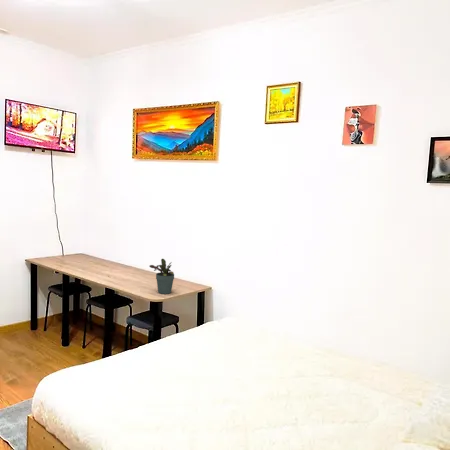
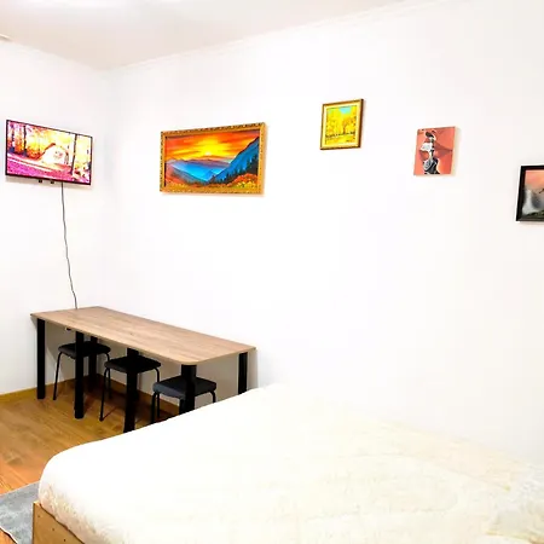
- potted plant (162, 275)
